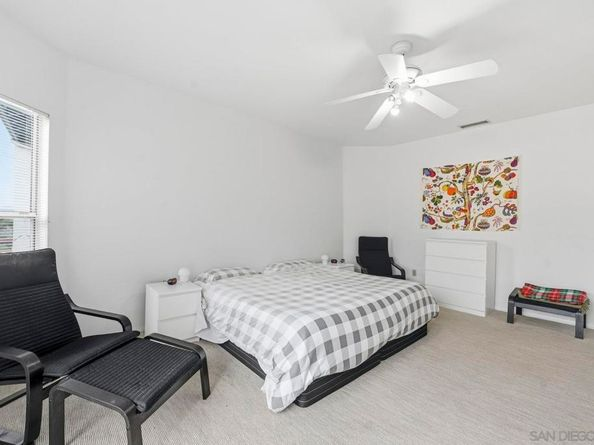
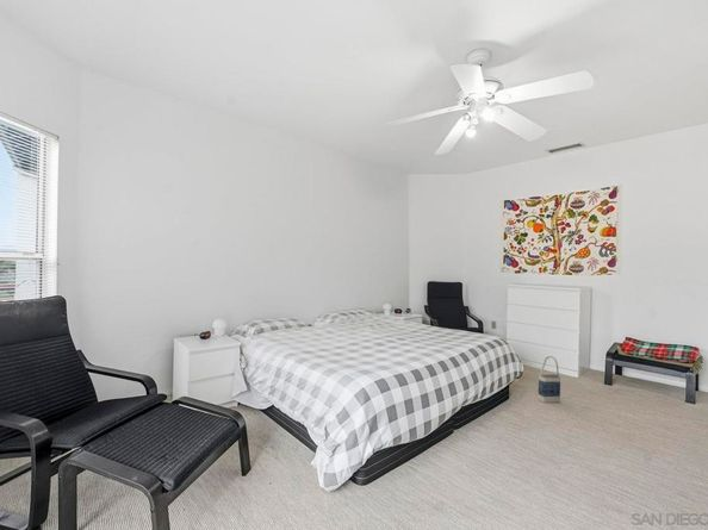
+ bag (548, 378)
